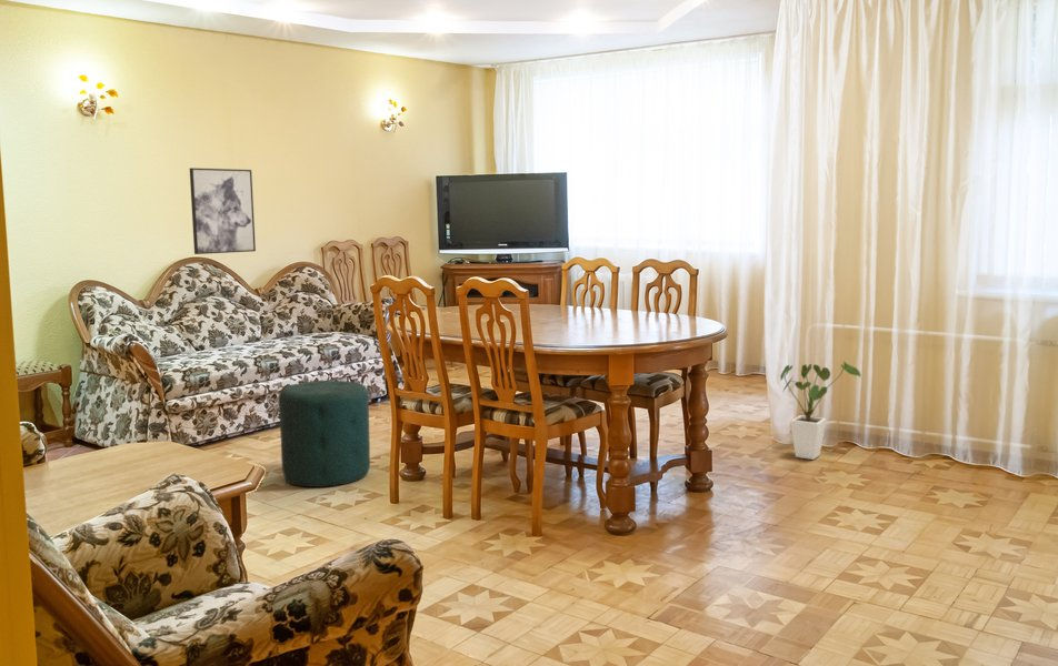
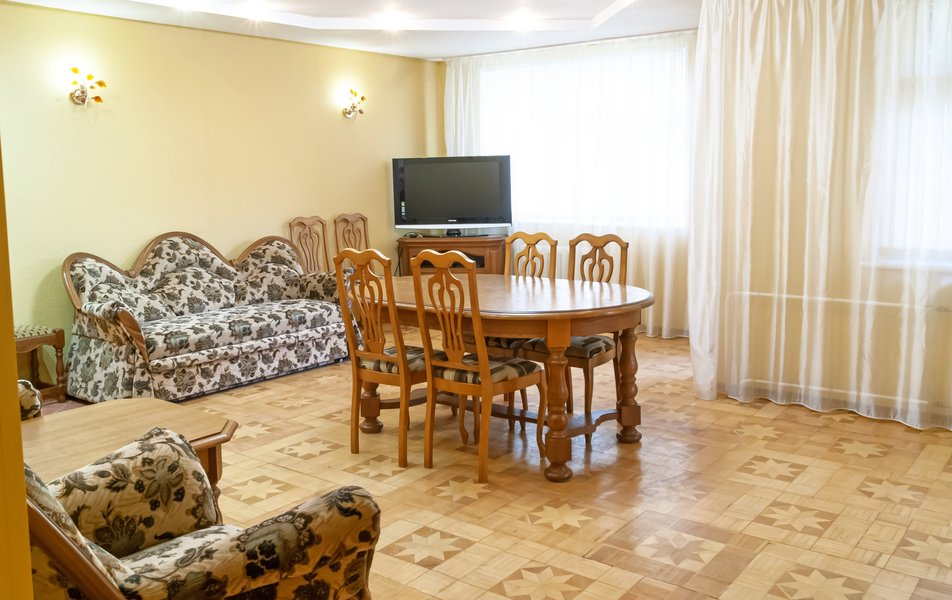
- wall art (223, 211)
- house plant (814, 410)
- ottoman (325, 431)
